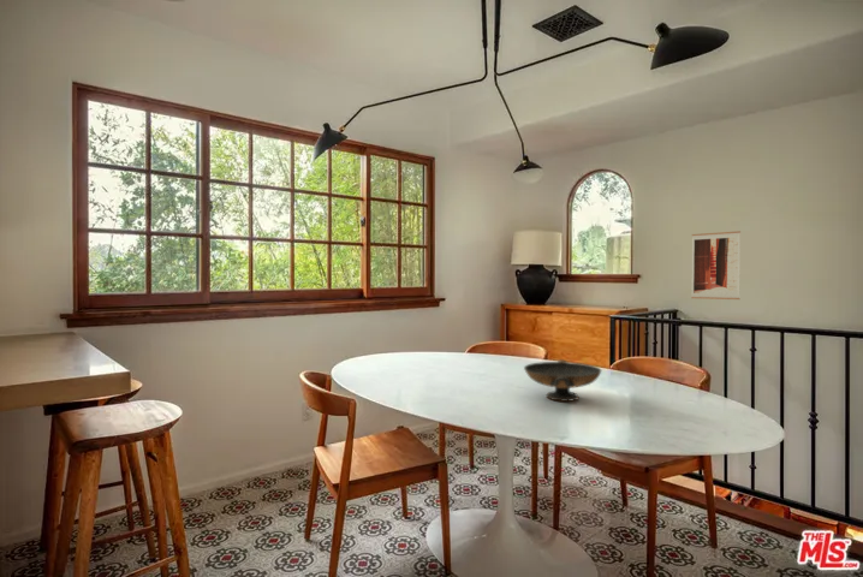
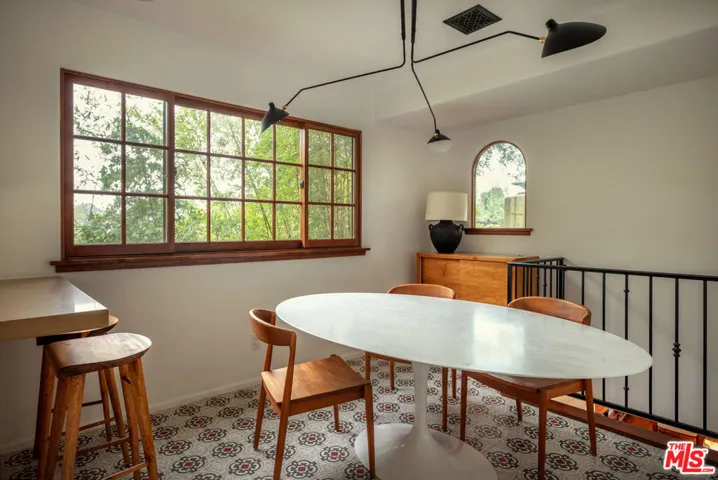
- wall art (714, 266)
- decorative bowl (561, 382)
